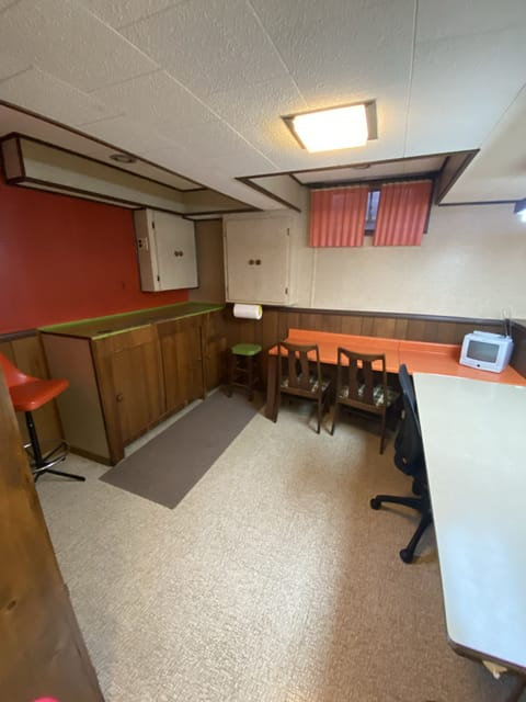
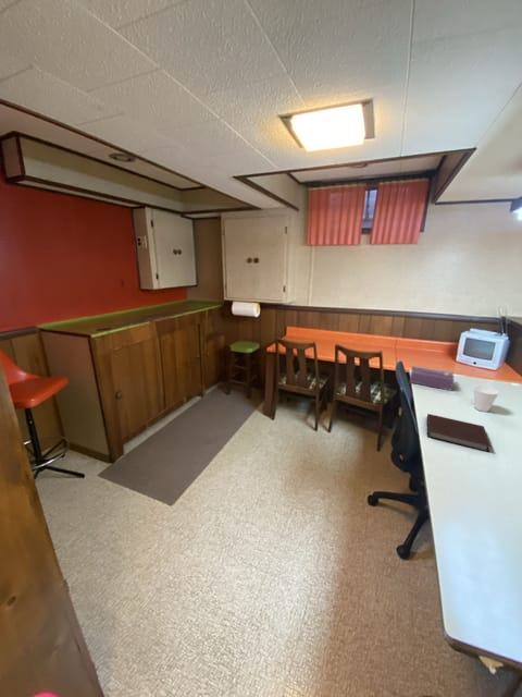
+ tissue box (431, 377)
+ cup (483, 399)
+ notebook (456, 430)
